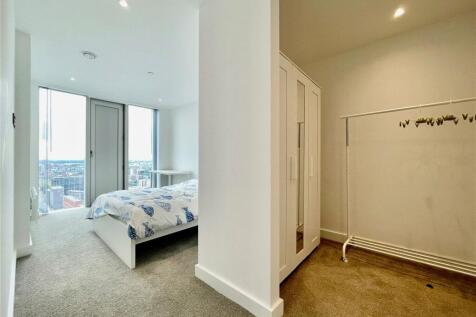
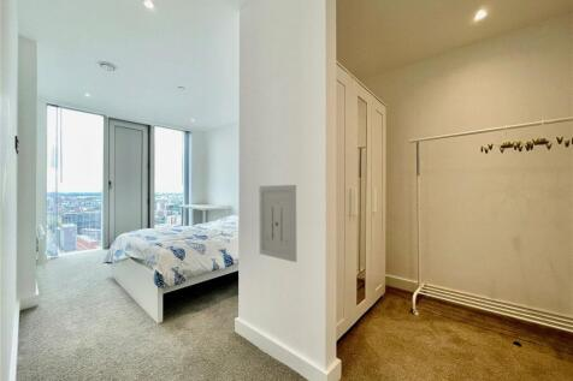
+ wall art (276, 221)
